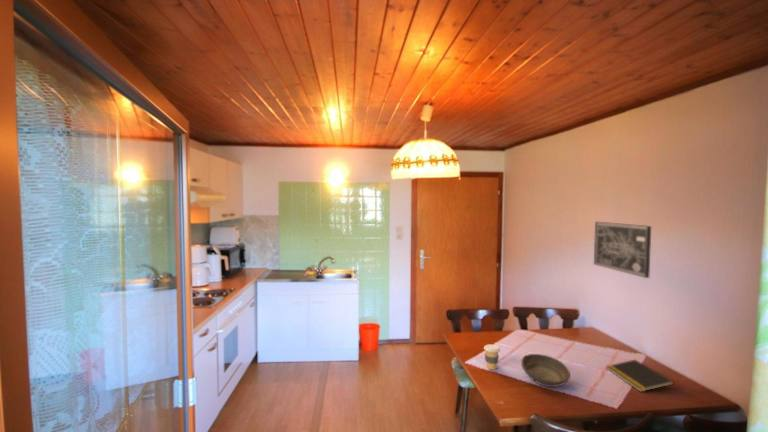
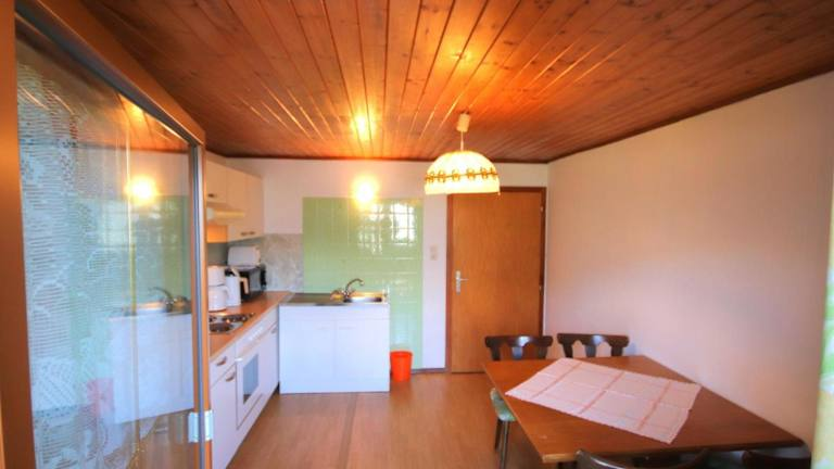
- notepad (637, 374)
- wall art (619, 247)
- bowl (544, 372)
- coffee cup (491, 357)
